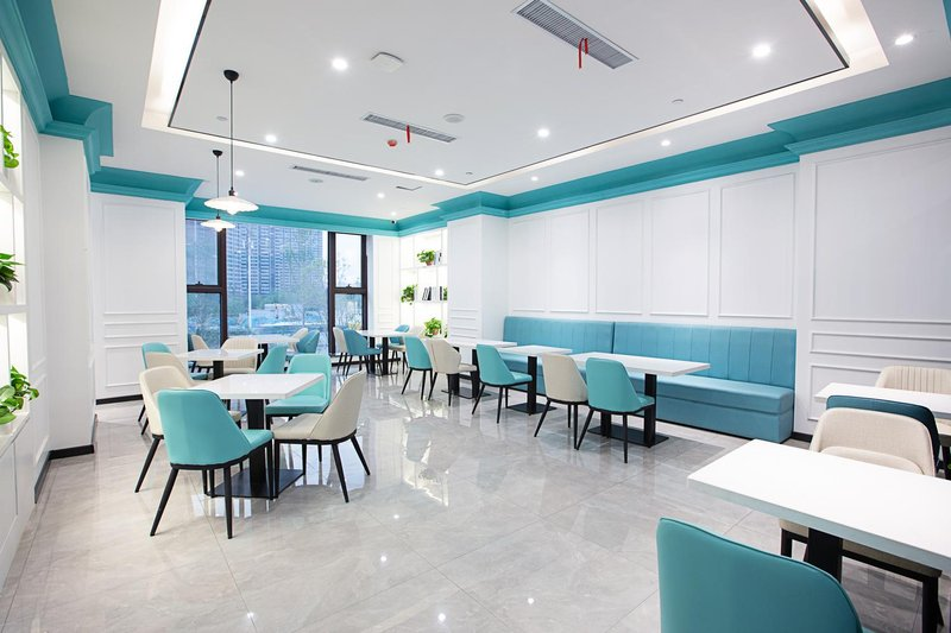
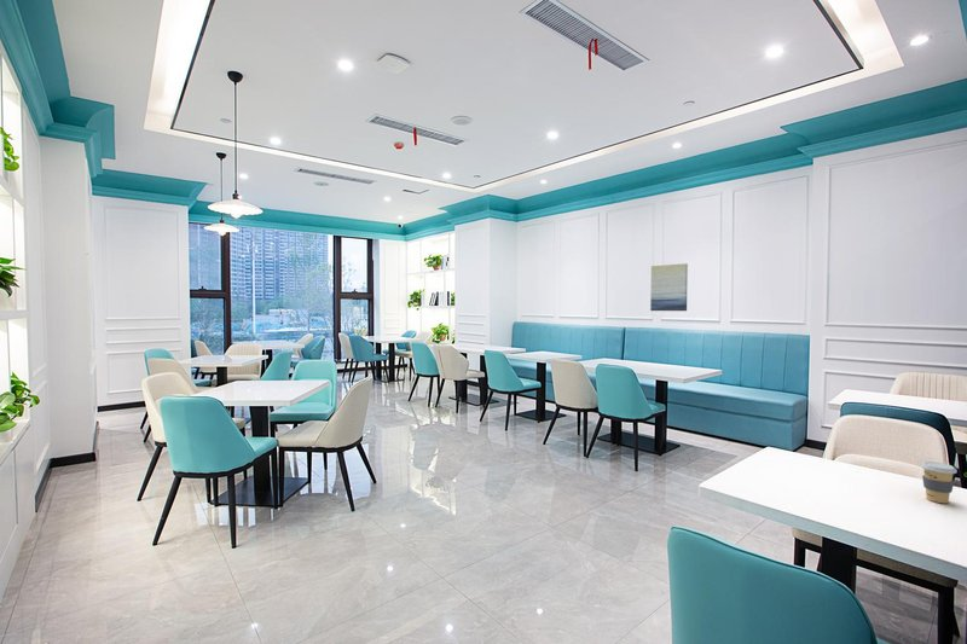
+ wall art (668, 288)
+ coffee cup (937, 482)
